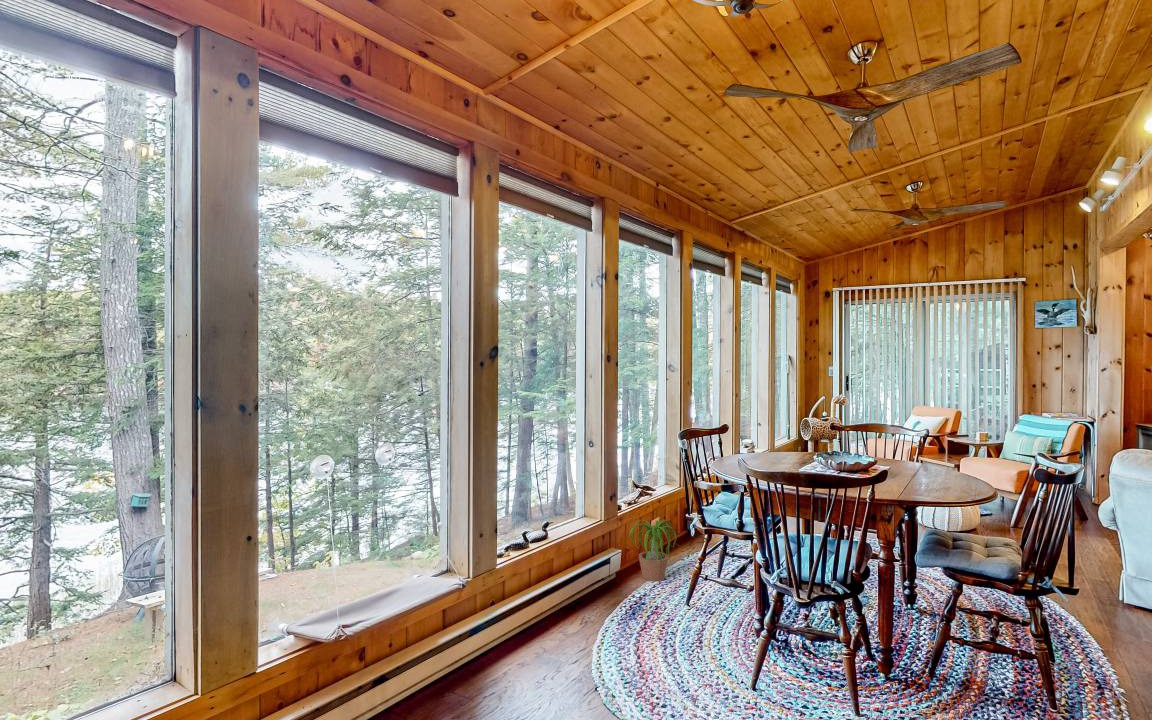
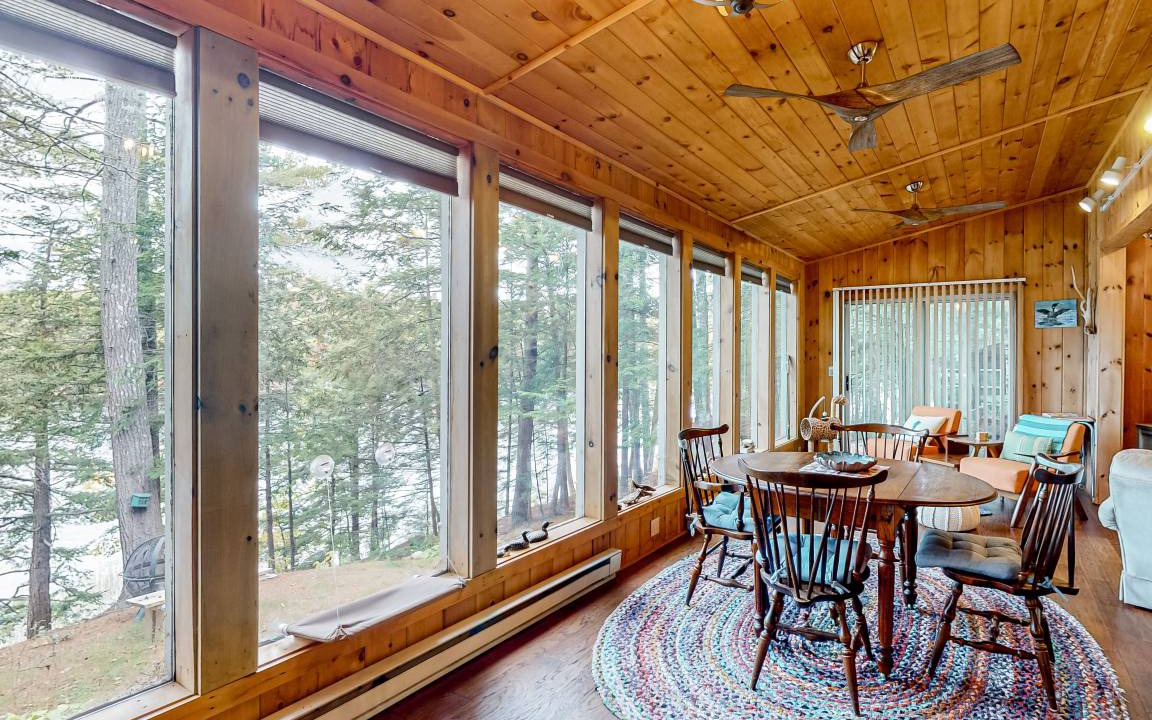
- potted plant (650, 547)
